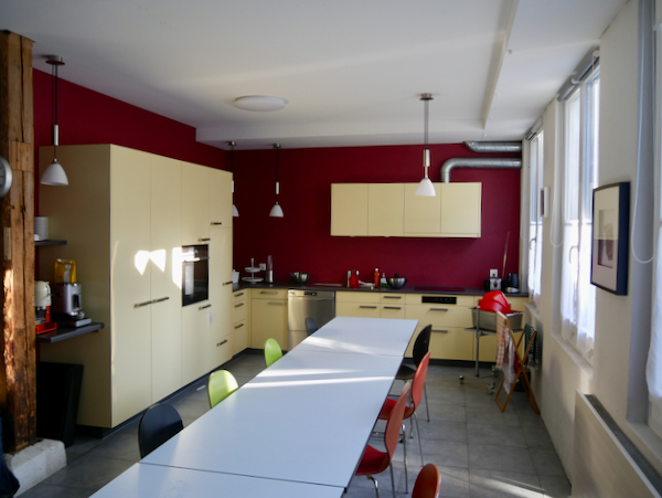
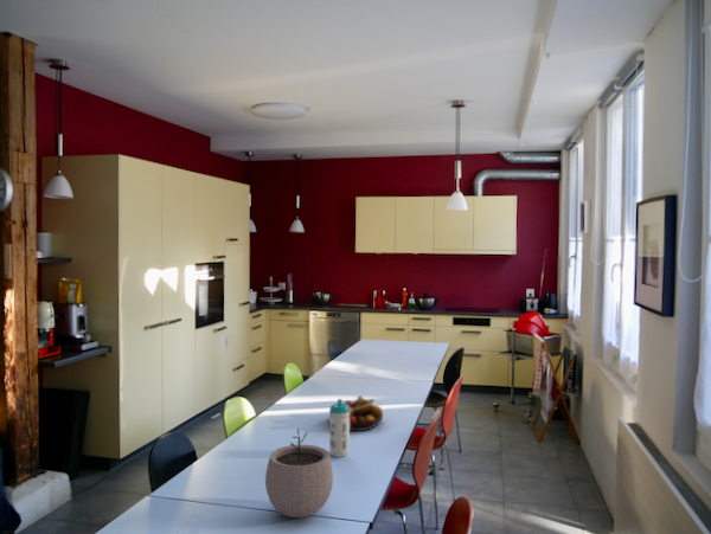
+ water bottle (339, 426)
+ fruit bowl (356, 411)
+ plant pot (299, 470)
